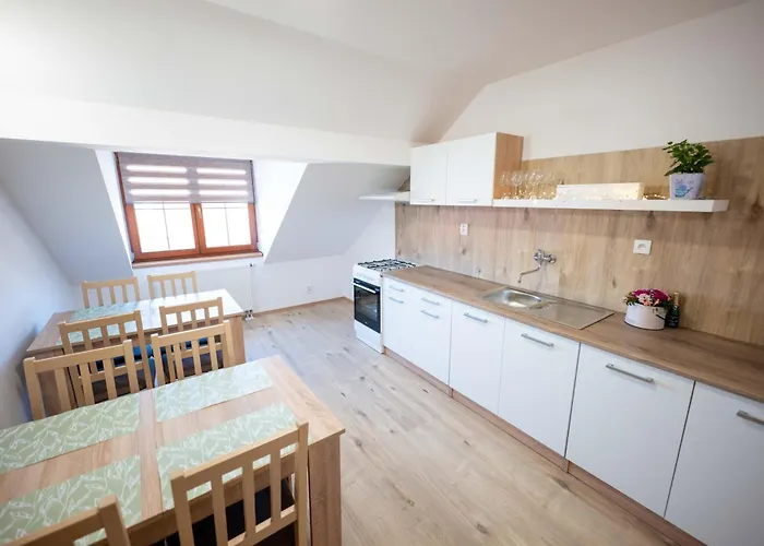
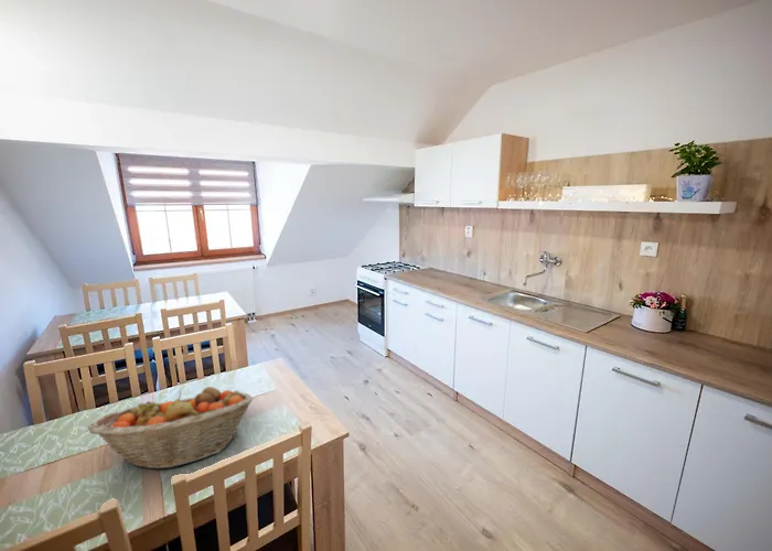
+ fruit basket (179, 419)
